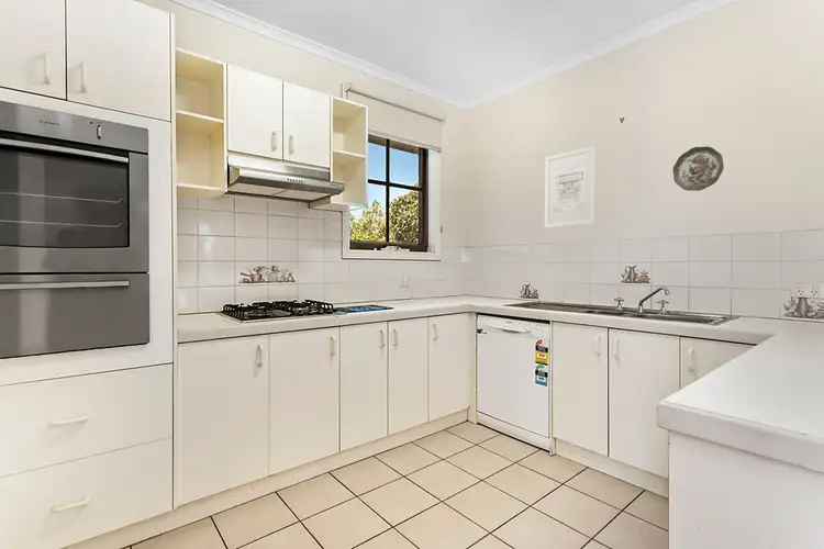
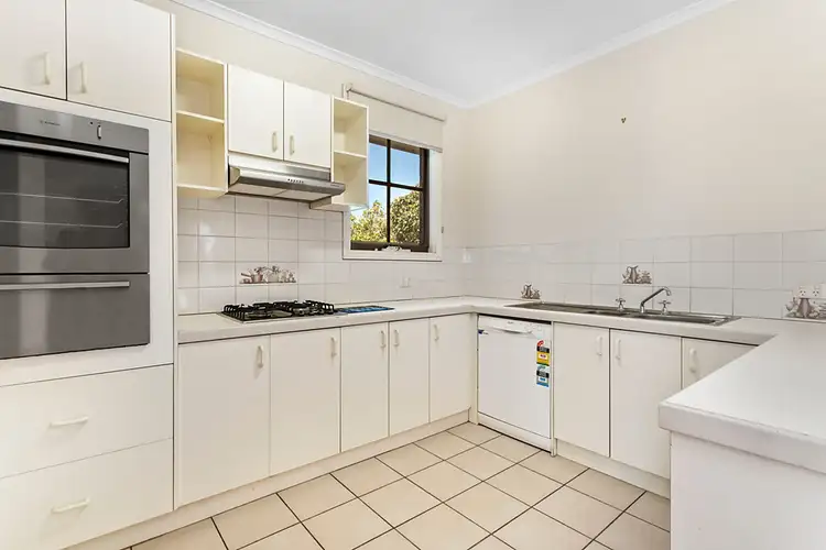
- wall art (568, 189)
- decorative plate (698, 169)
